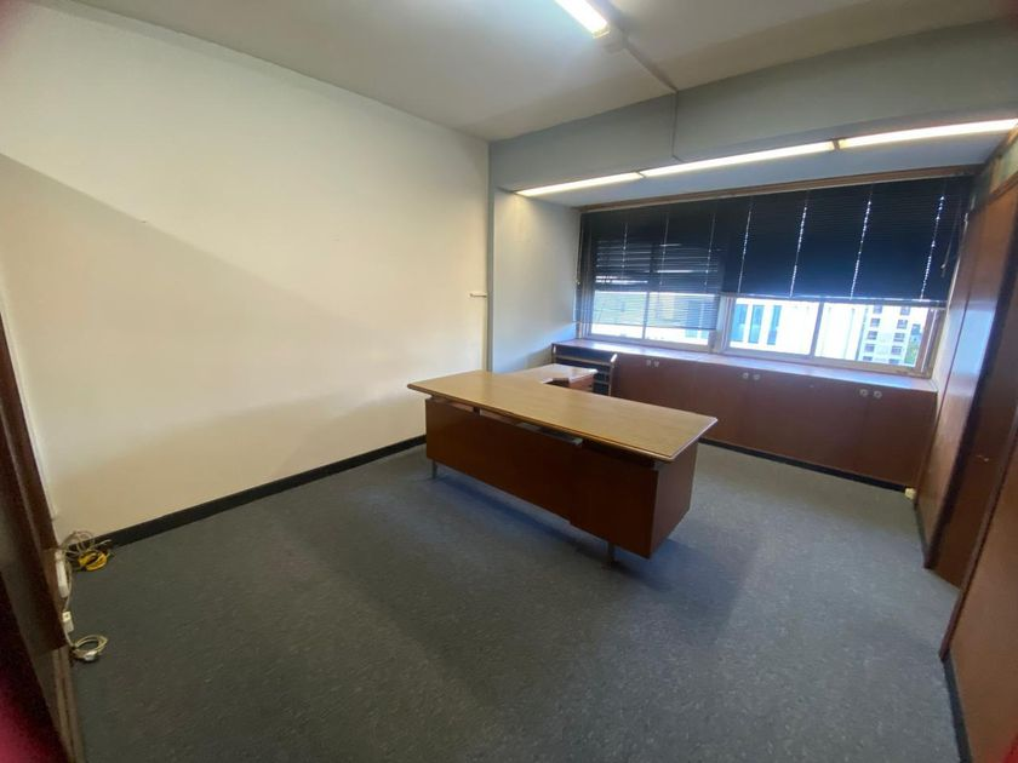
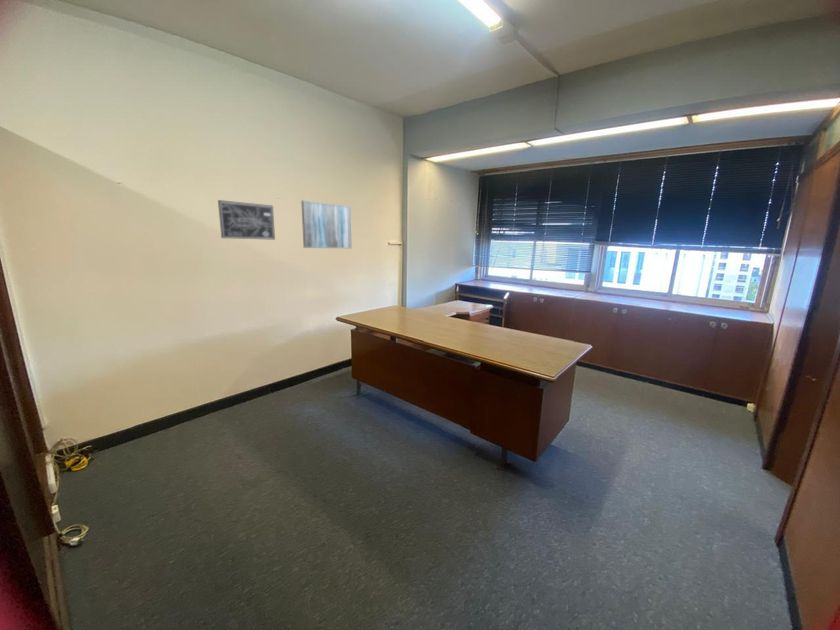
+ wall art (248, 221)
+ wall art (328, 226)
